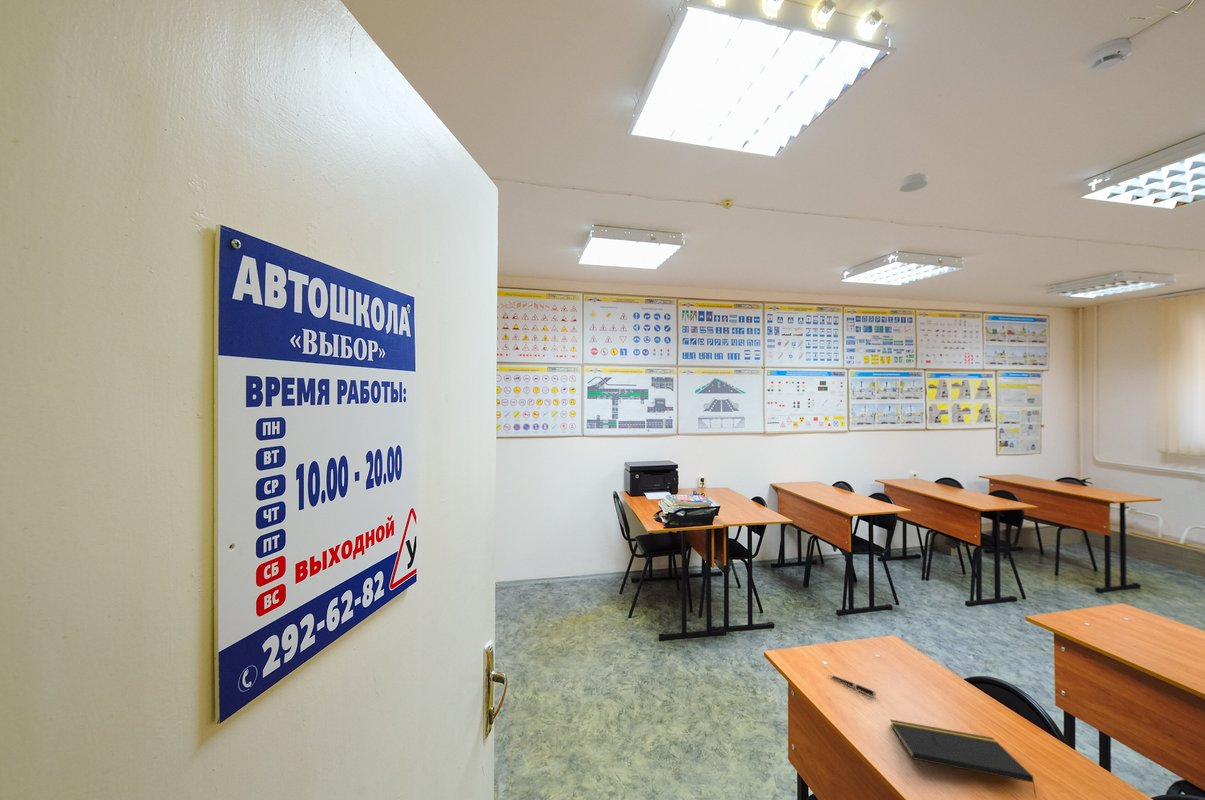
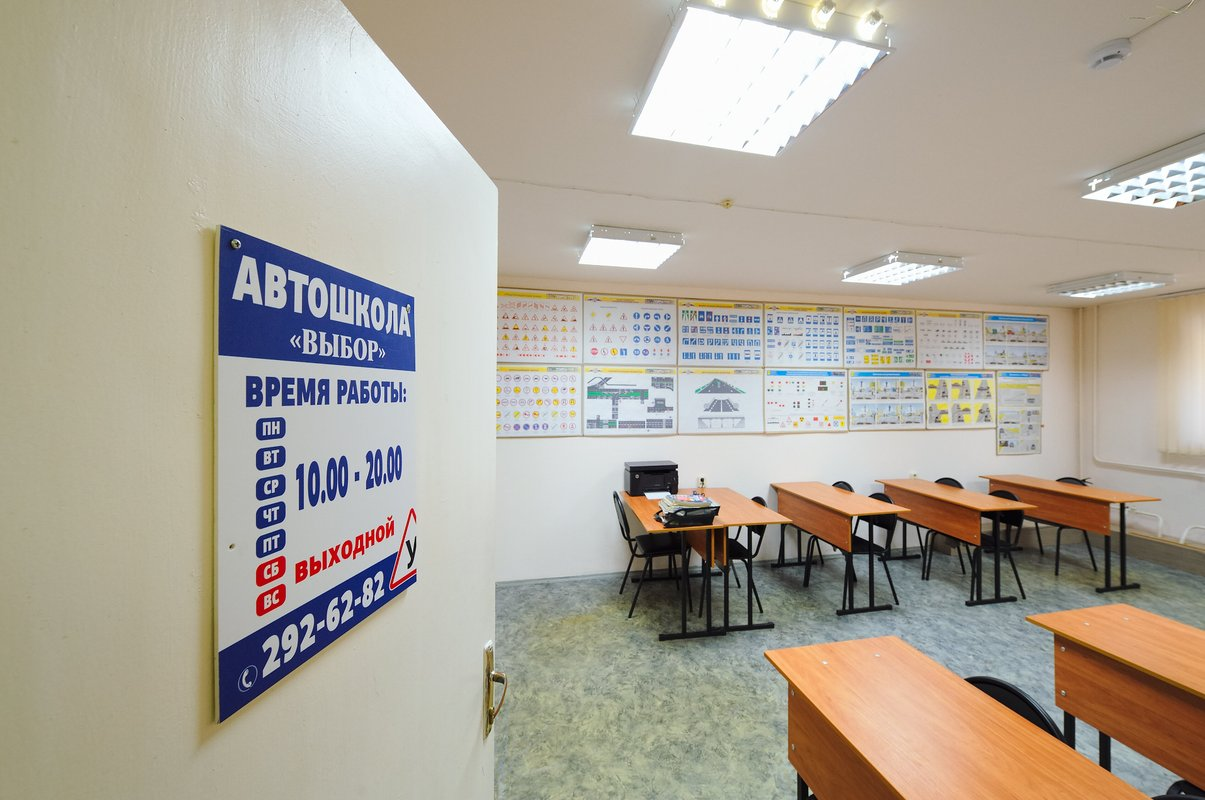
- smoke detector (913, 180)
- pen (850, 683)
- notepad (954, 748)
